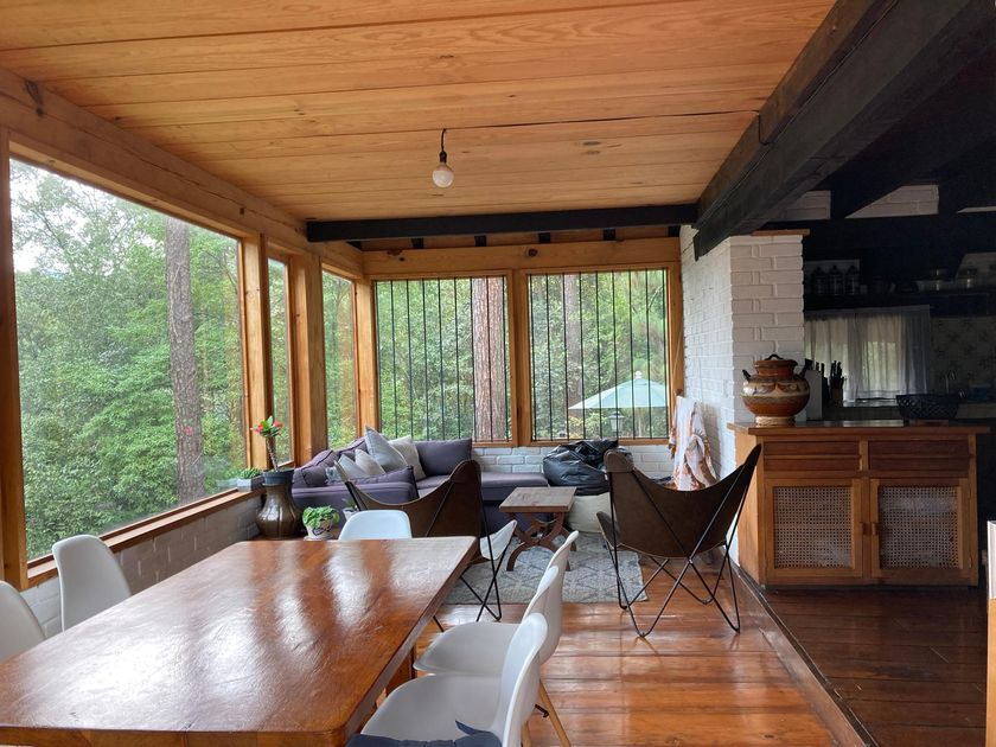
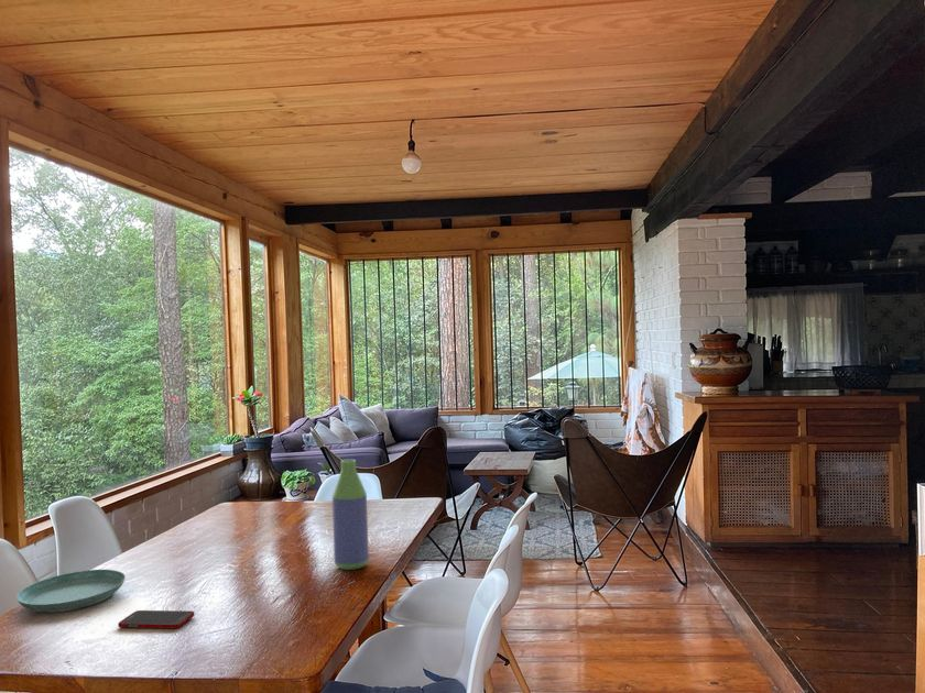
+ saucer (73, 591)
+ bottle (349, 513)
+ cell phone (156, 619)
